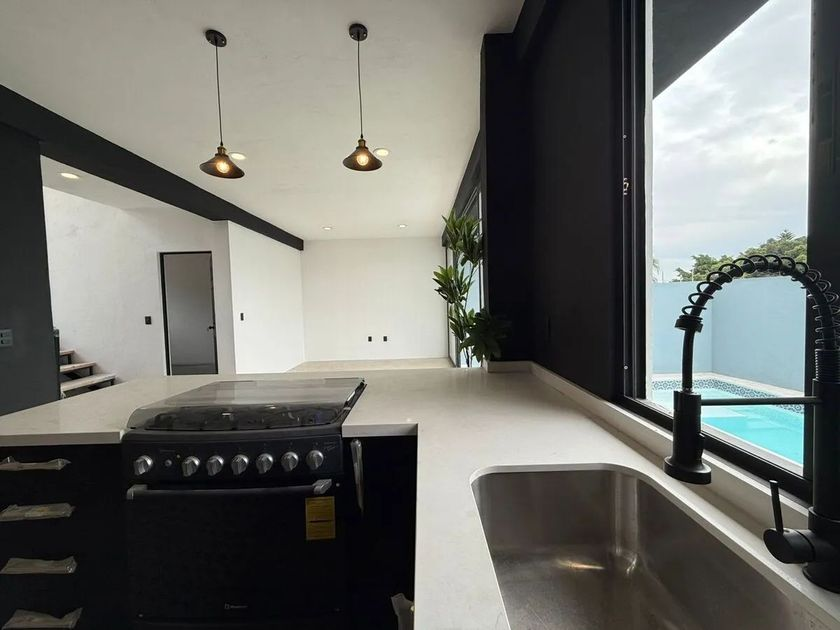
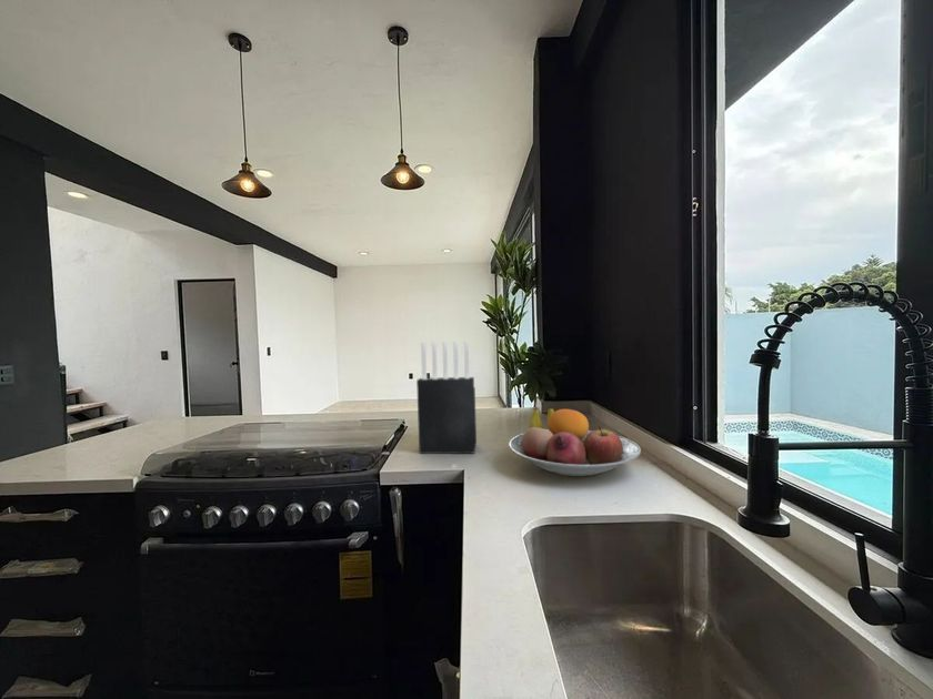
+ fruit bowl (572, 438)
+ knife block (448, 394)
